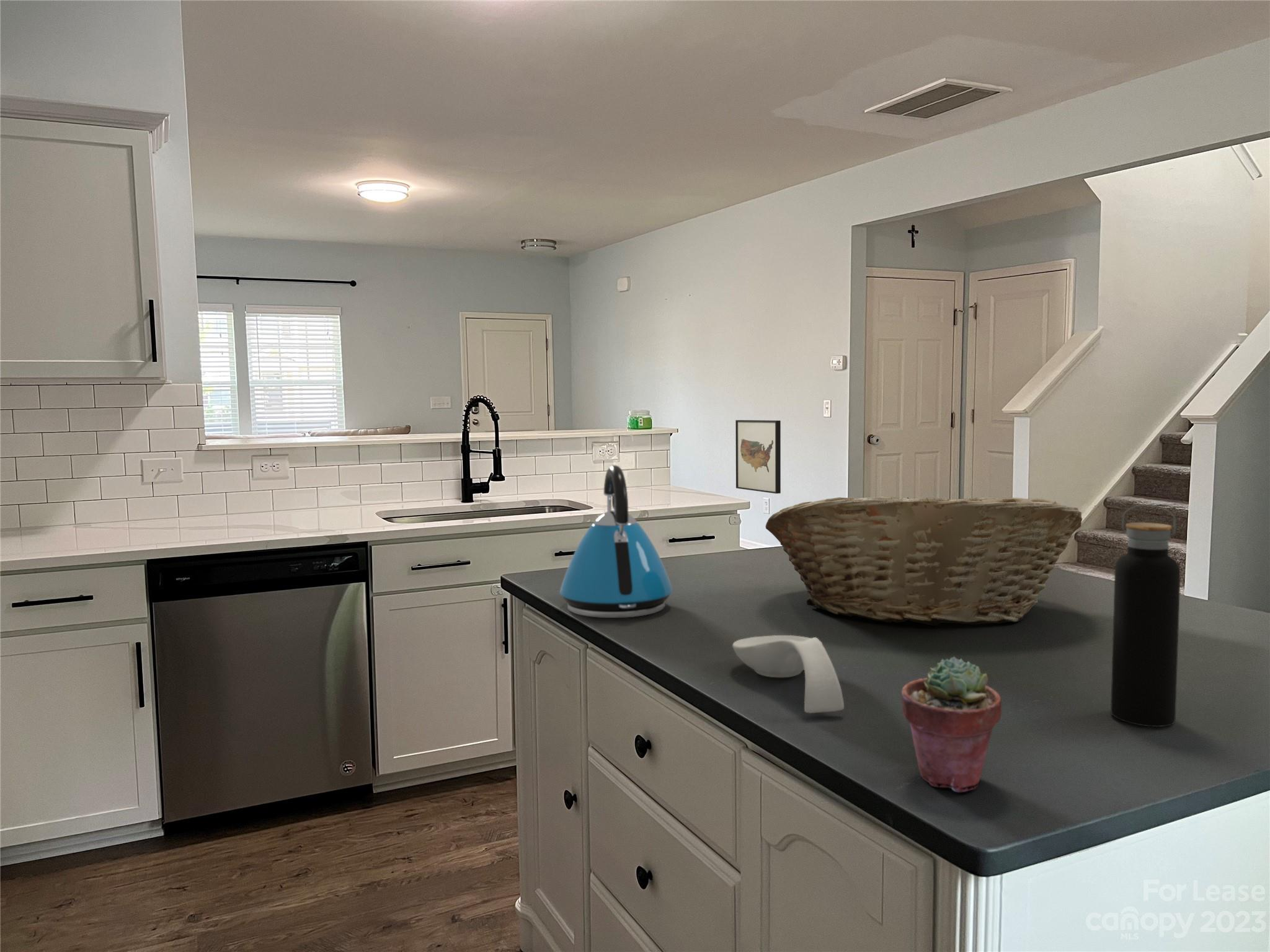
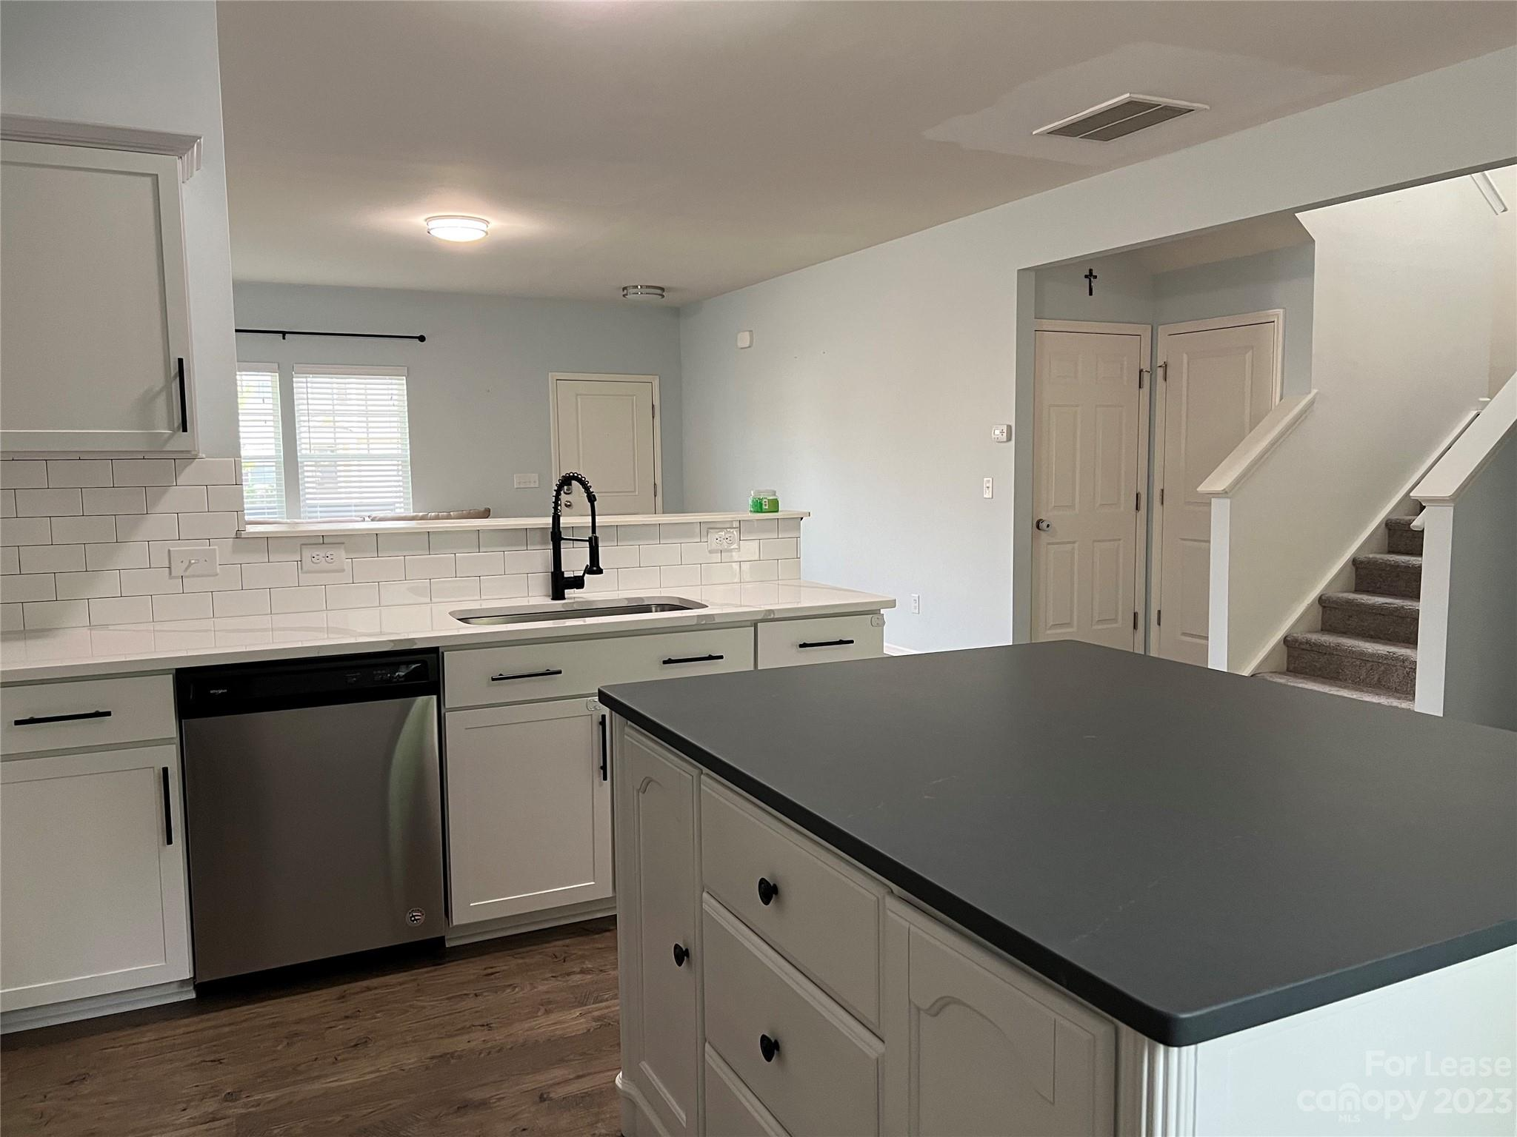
- wall art (757, 456)
- water bottle (1145, 612)
- kettle (616, 537)
- spoon rest (792, 656)
- potted succulent (950, 717)
- fruit basket (917, 548)
